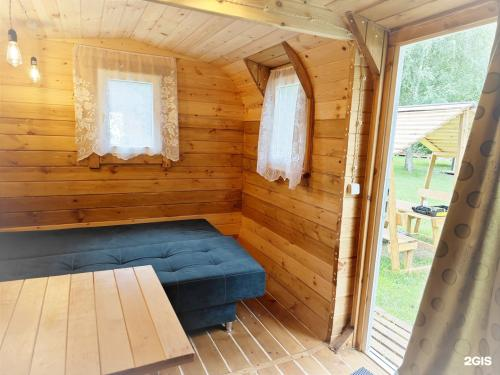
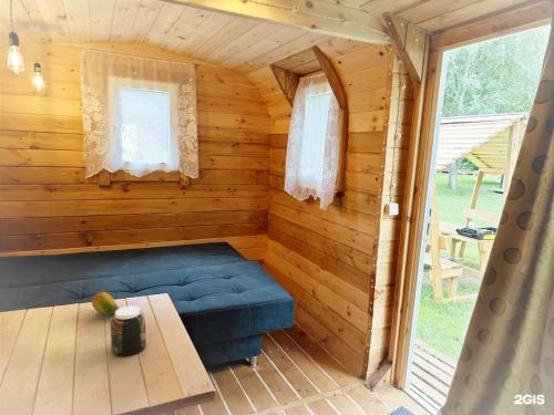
+ jar (127, 329)
+ fruit (104, 304)
